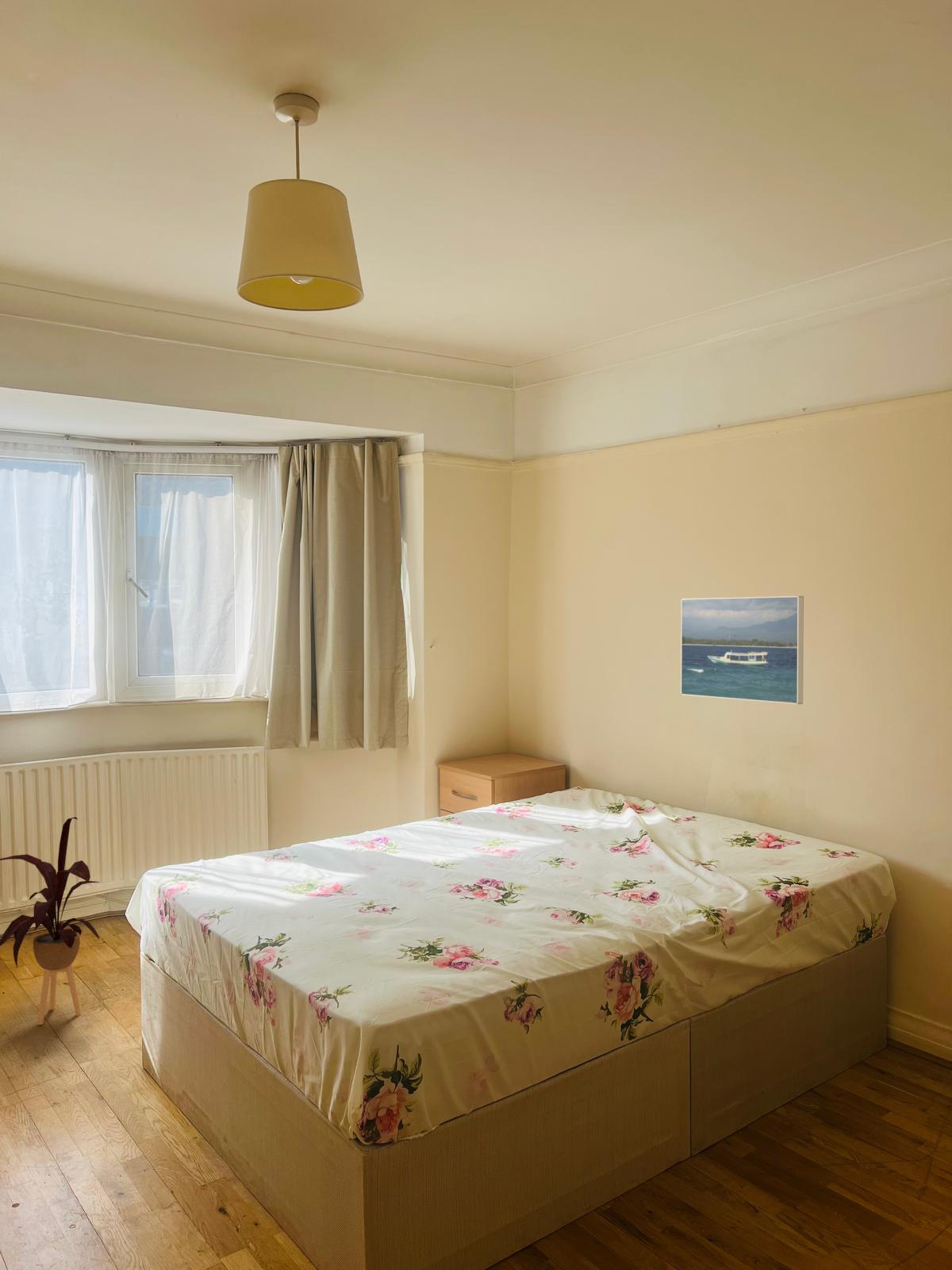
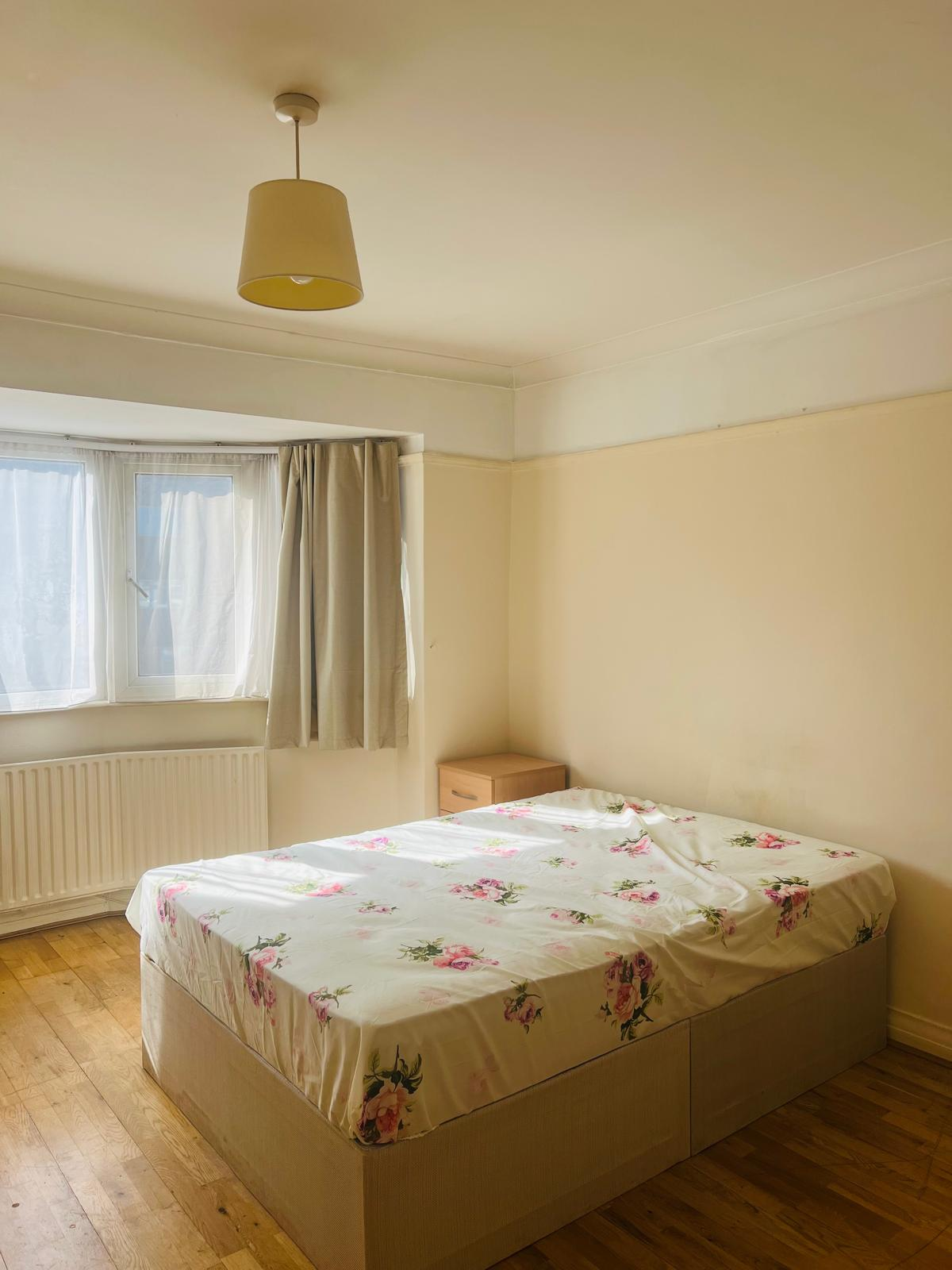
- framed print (739, 648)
- house plant (47, 918)
